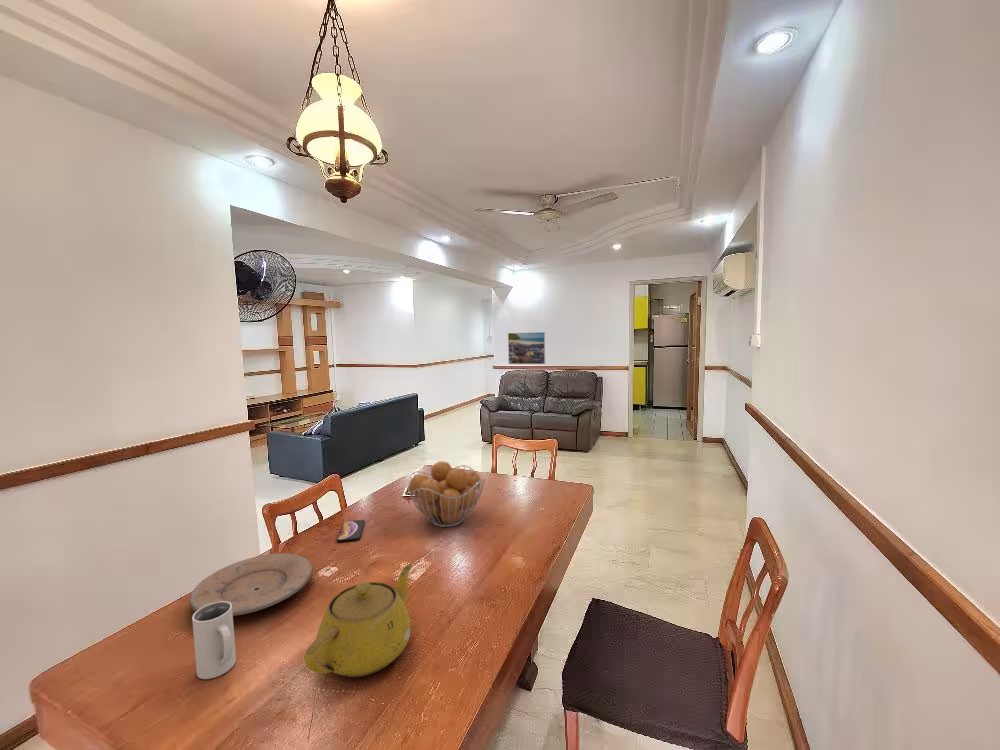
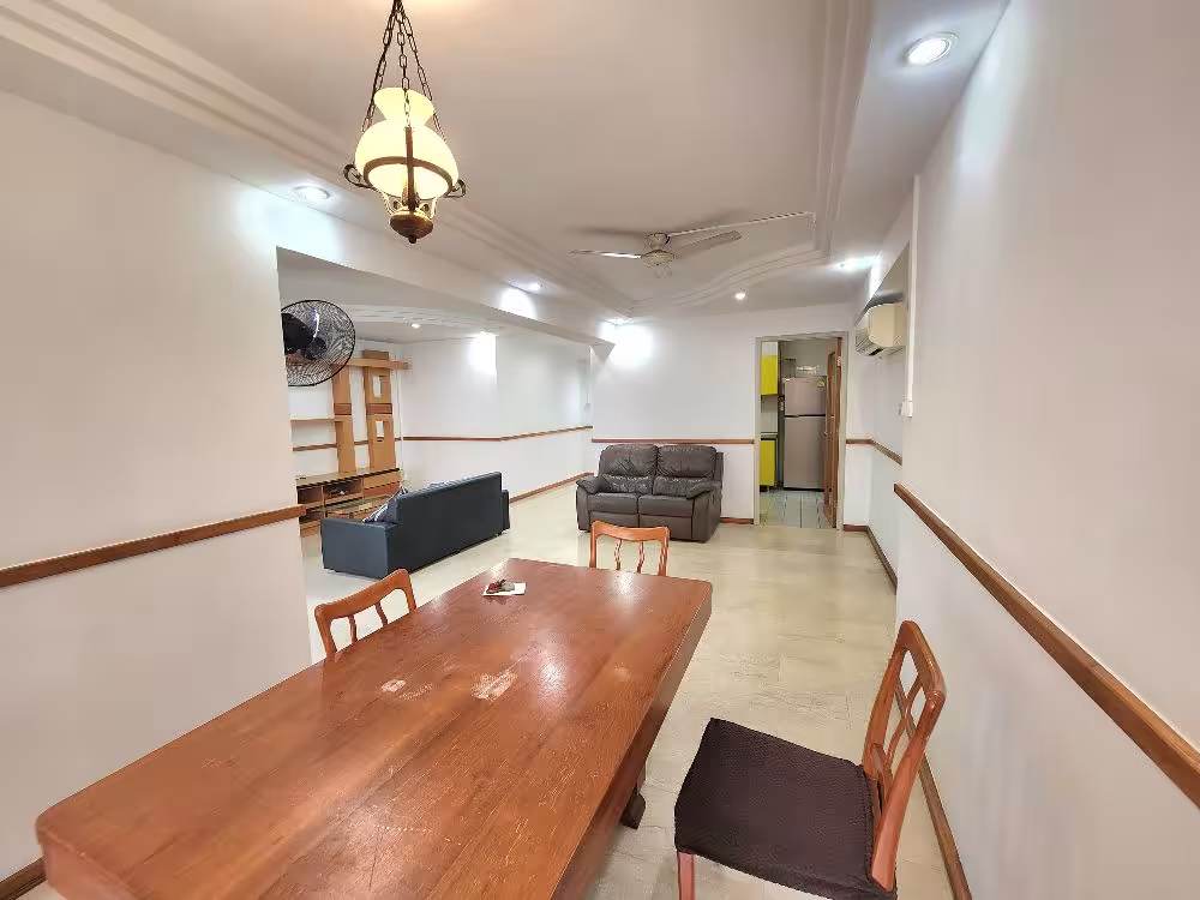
- smartphone (351, 530)
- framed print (526, 348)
- fruit basket (446, 492)
- plate (254, 585)
- mug (218, 642)
- teapot (367, 617)
